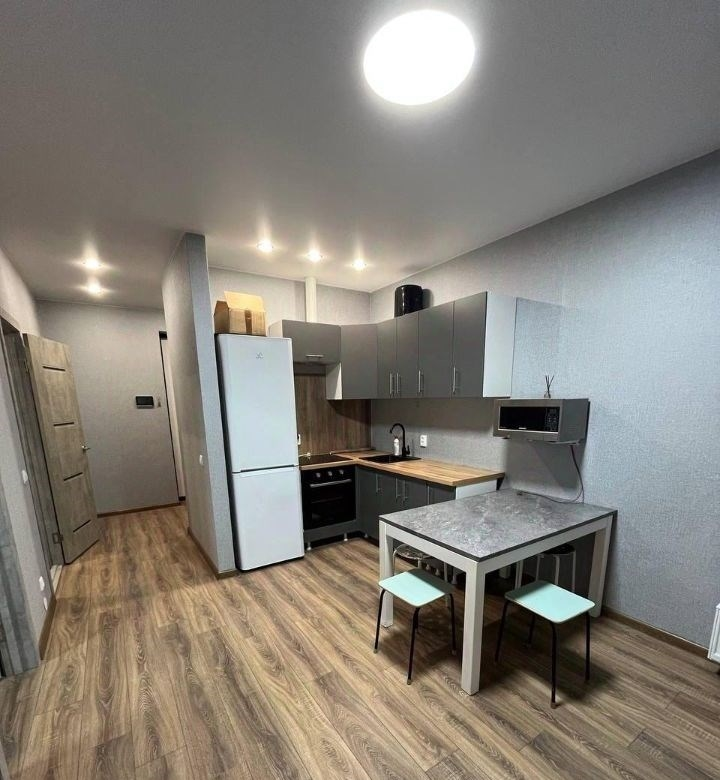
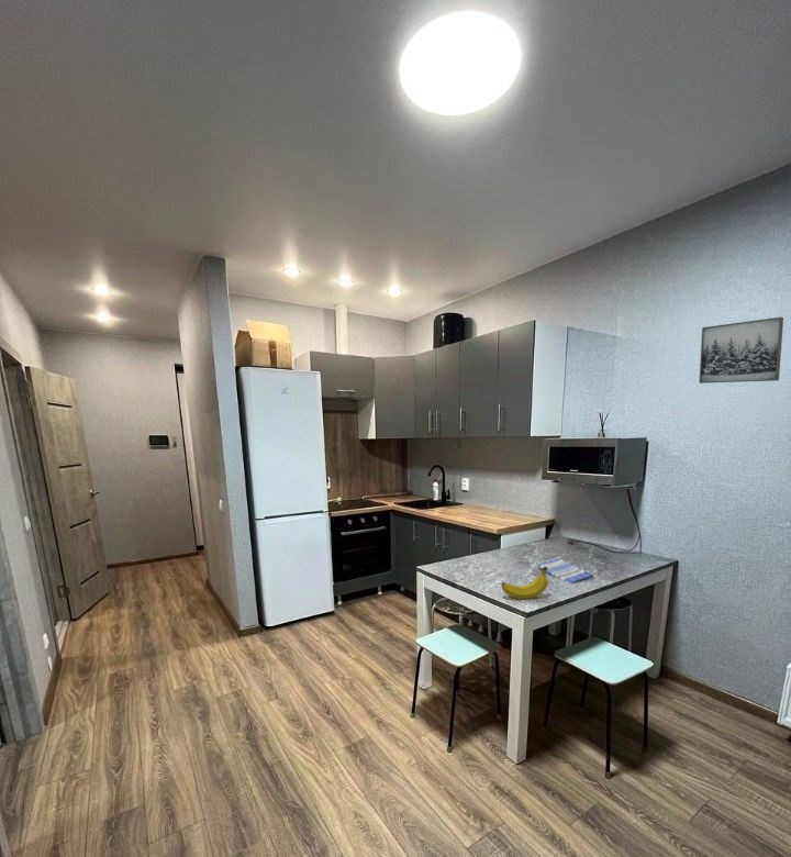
+ dish towel (564, 570)
+ fruit (526, 585)
+ wall art (738, 352)
